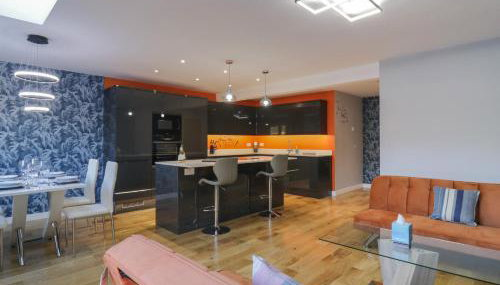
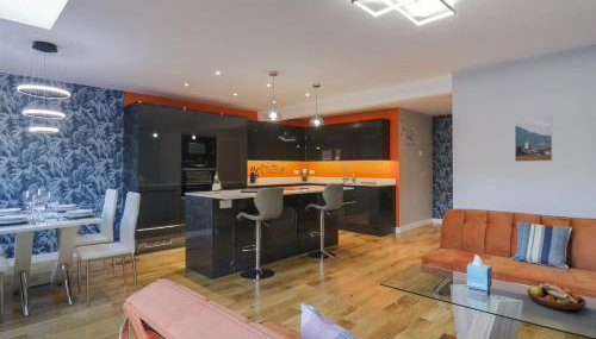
+ fruit bowl (555, 293)
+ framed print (533, 139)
